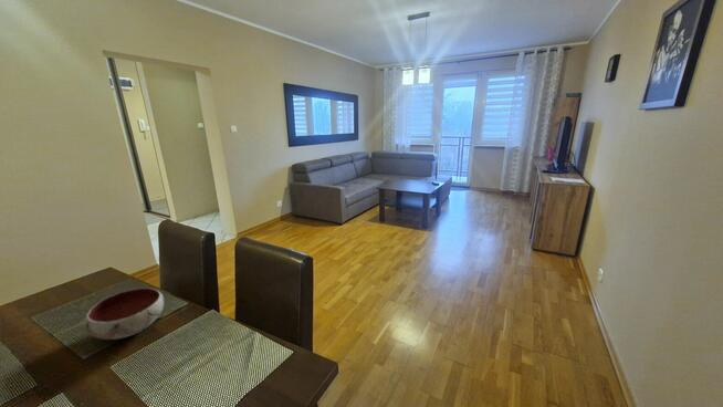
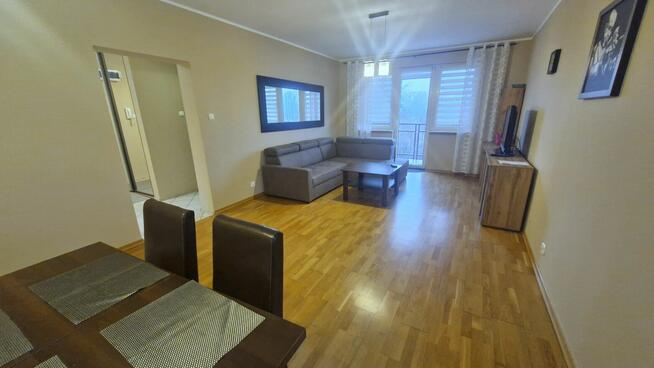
- bowl (128, 316)
